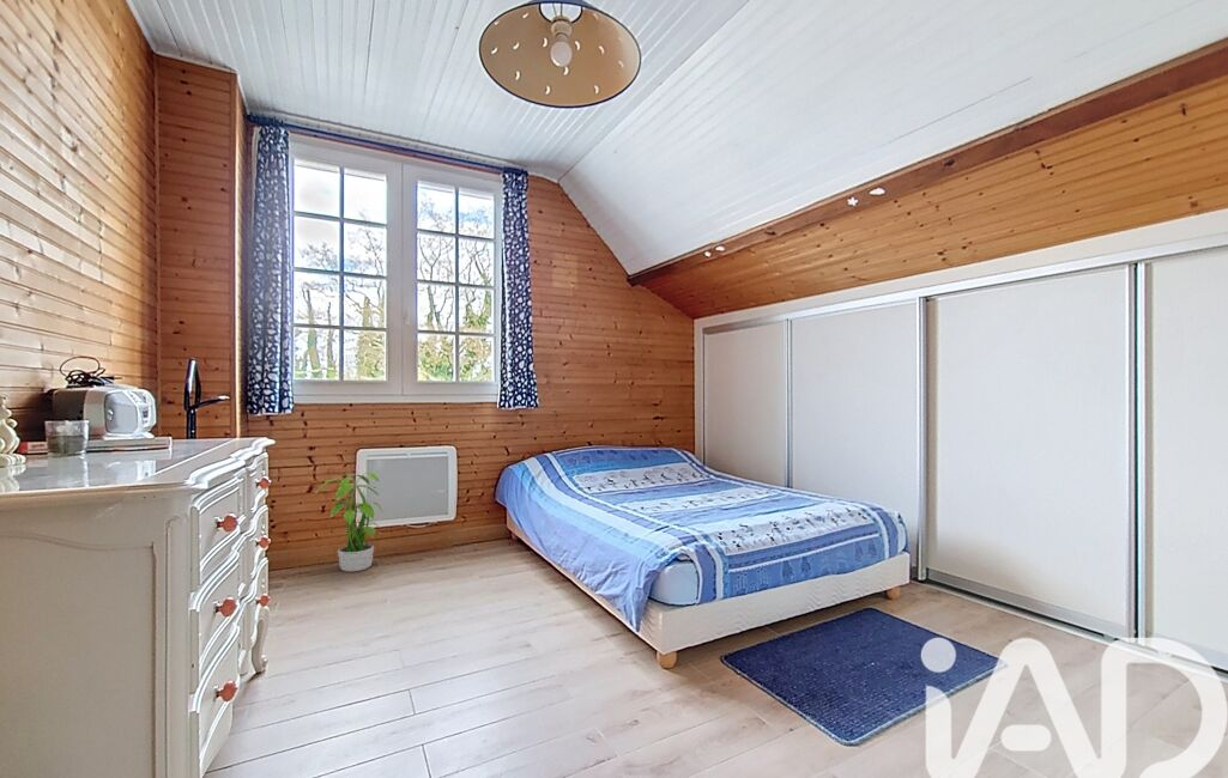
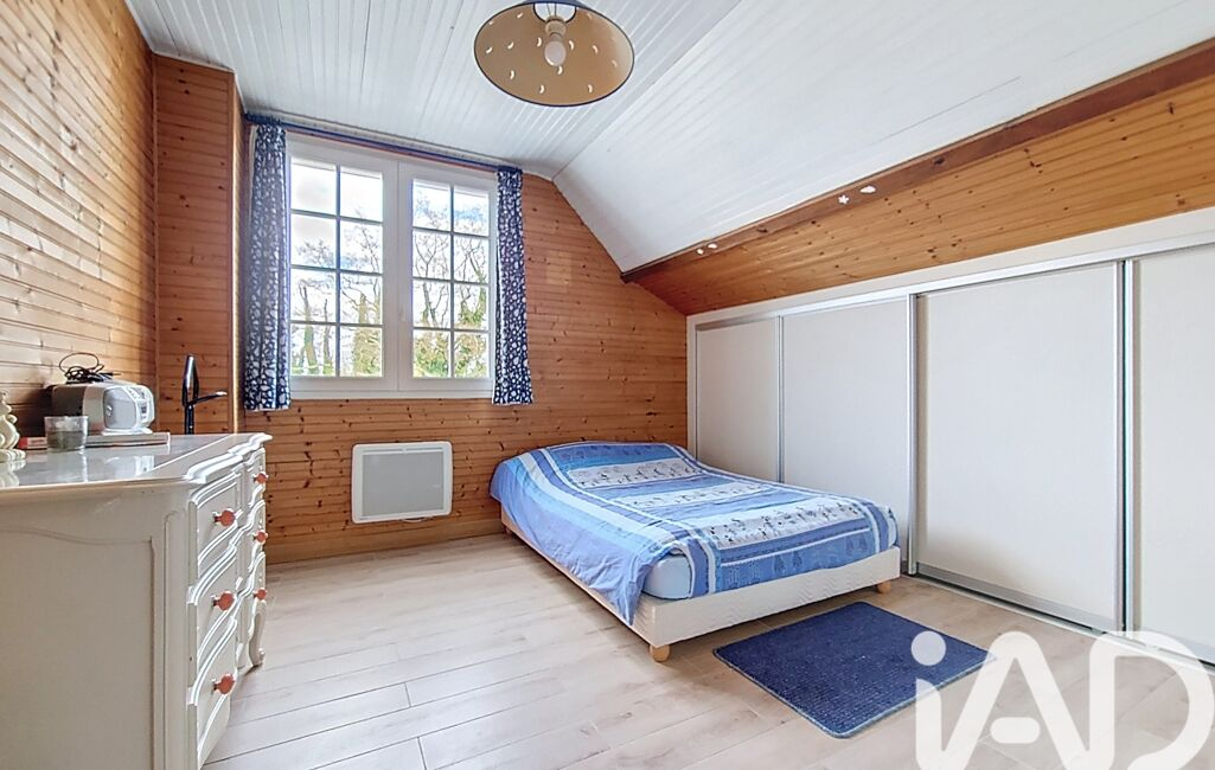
- potted plant (349, 521)
